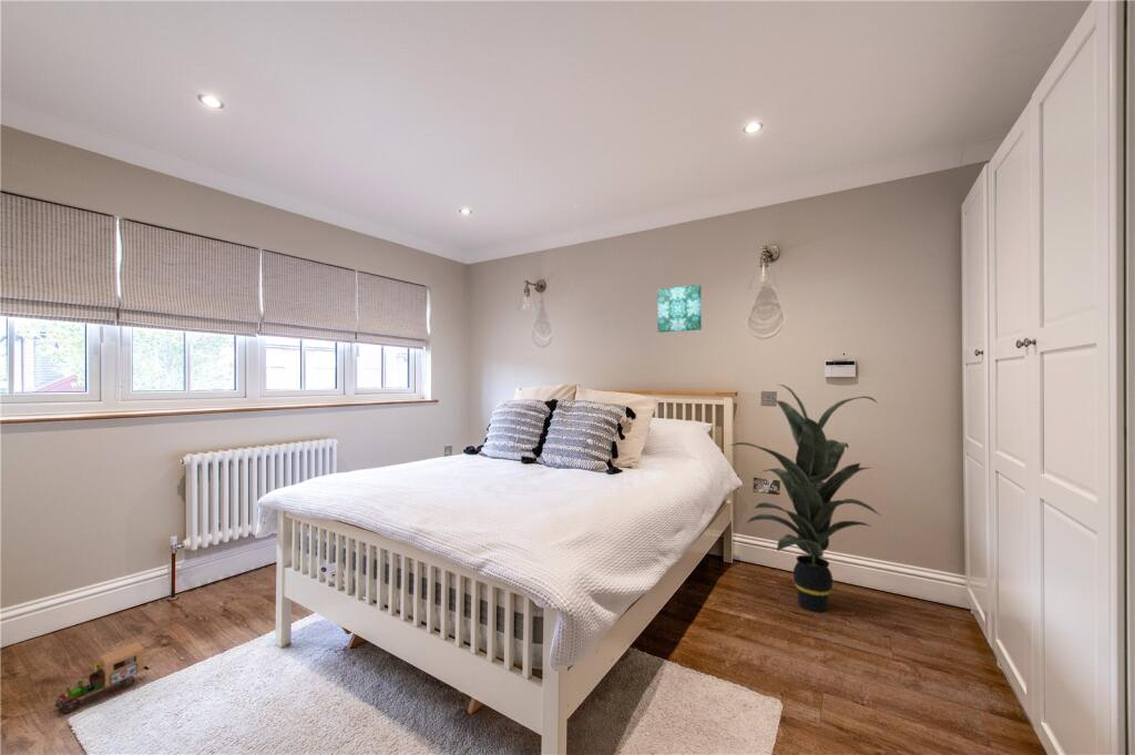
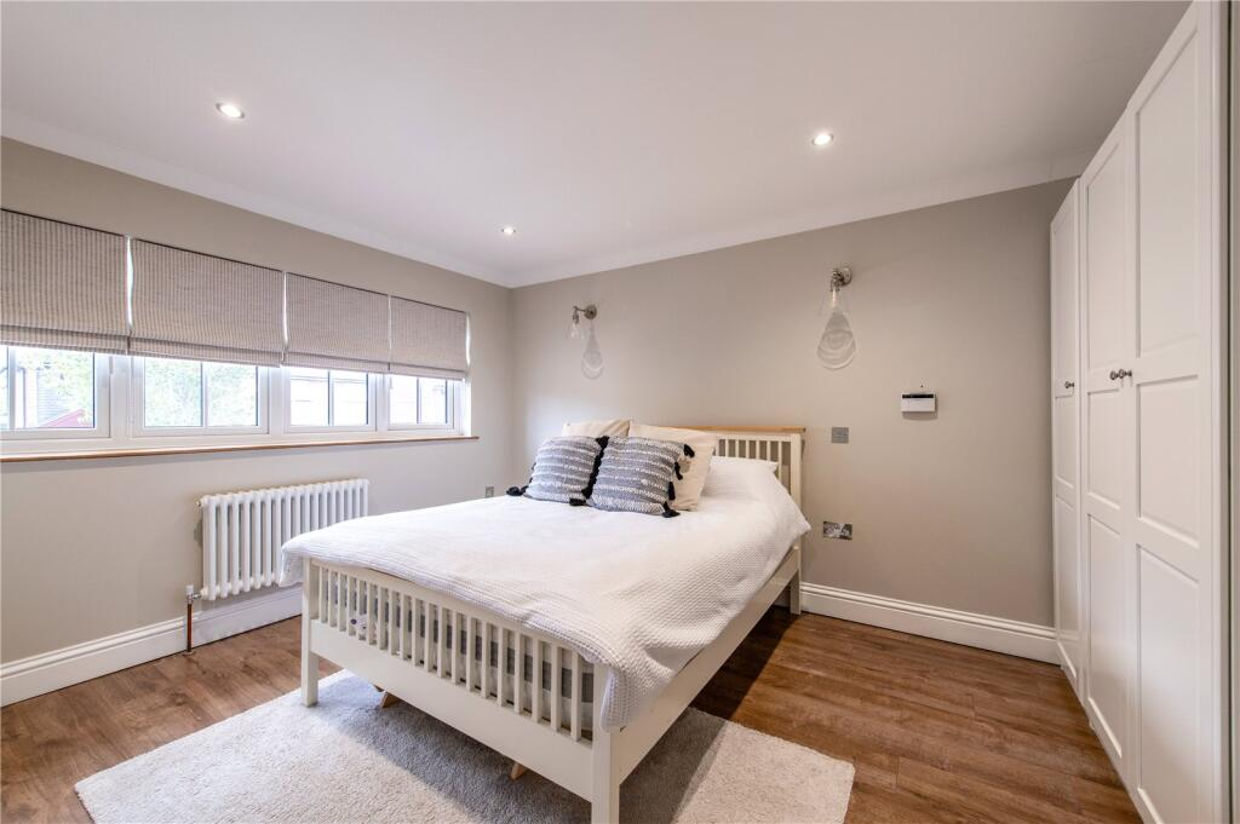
- wall art (678, 308)
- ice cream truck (104, 675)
- indoor plant (804, 492)
